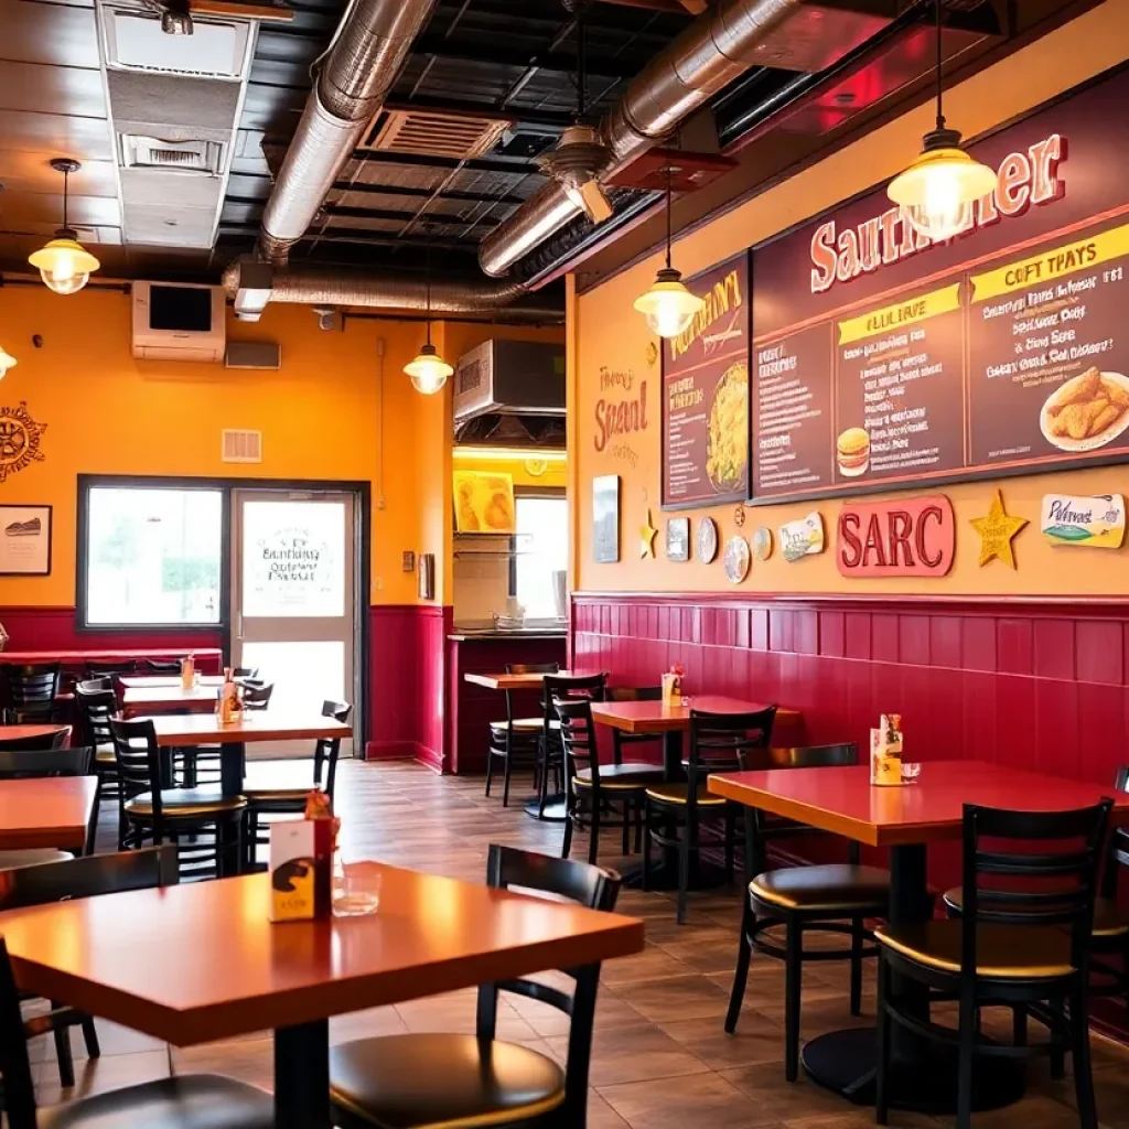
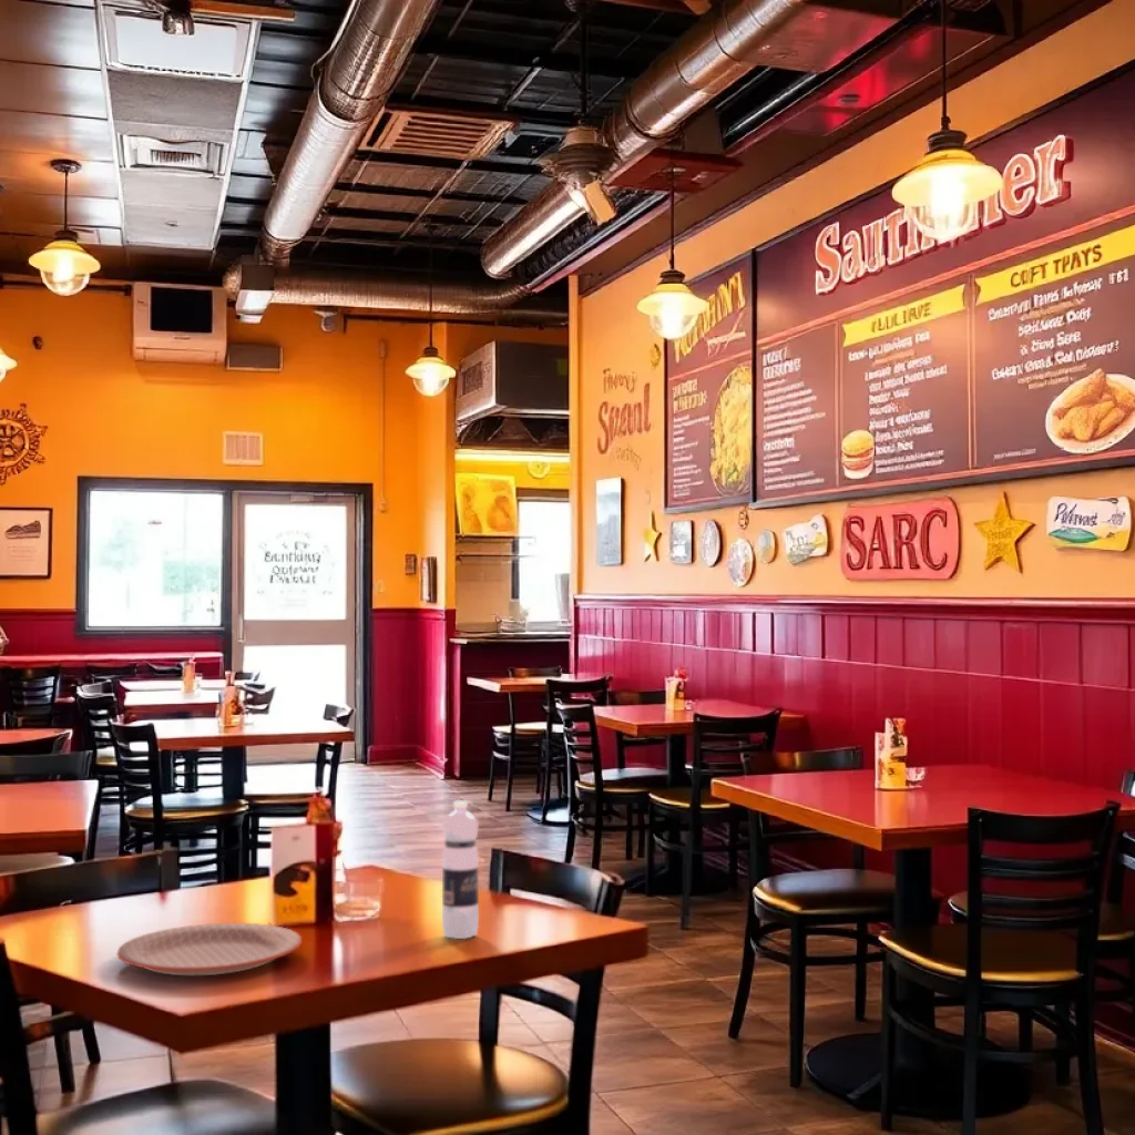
+ water bottle (460, 868)
+ plate (211, 951)
